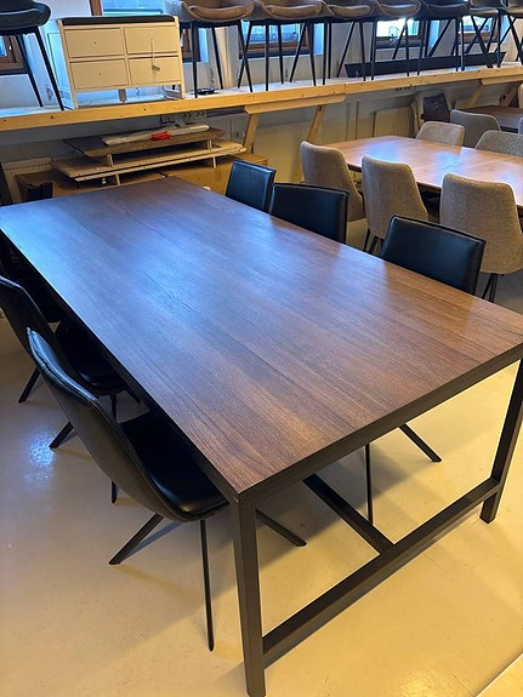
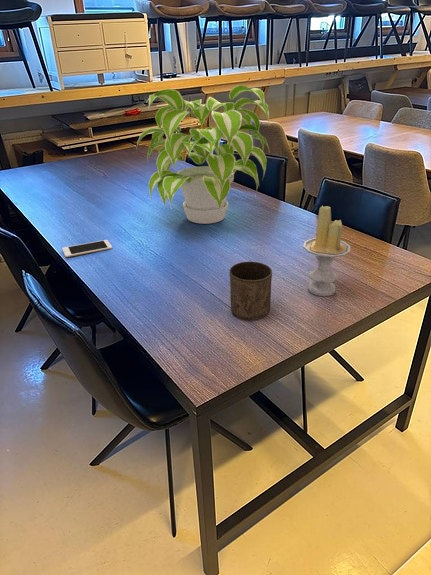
+ candle (326, 249)
+ plant (206, 155)
+ cell phone (87, 248)
+ cup (250, 290)
